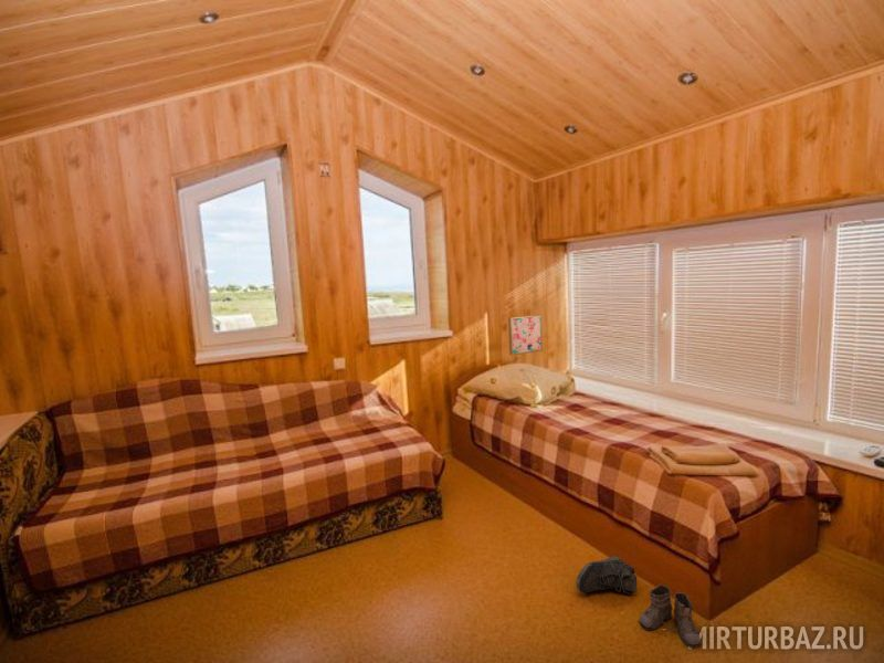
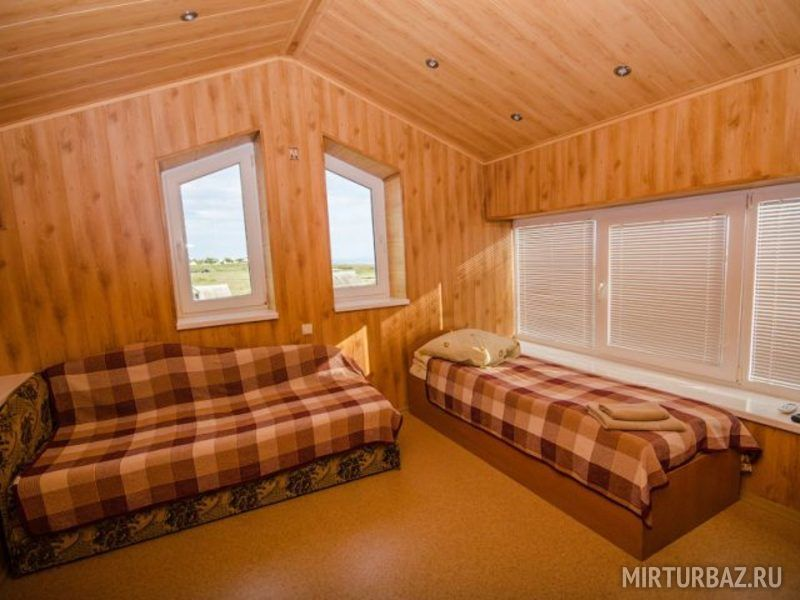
- wall art (525, 334)
- boots (669, 611)
- sneaker (609, 579)
